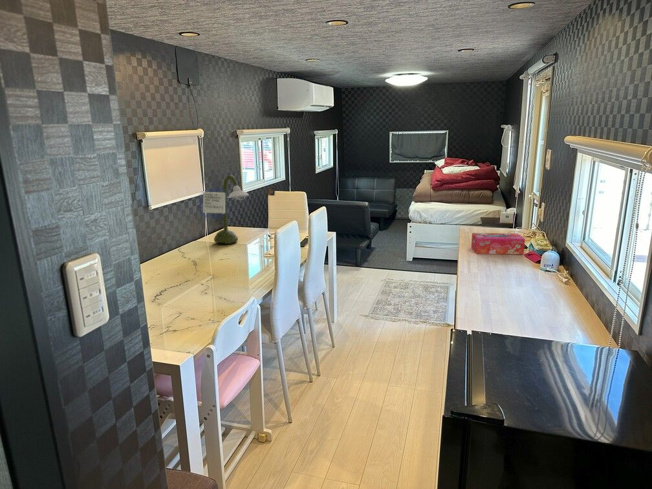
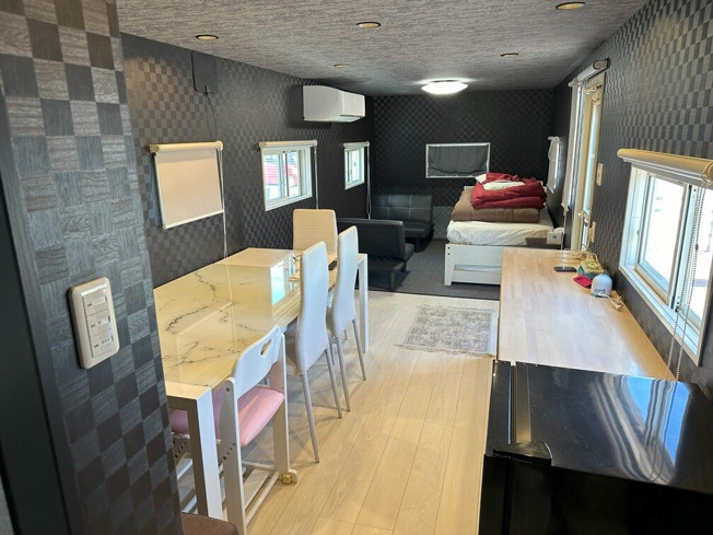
- tissue box (497, 243)
- desk lamp (231, 208)
